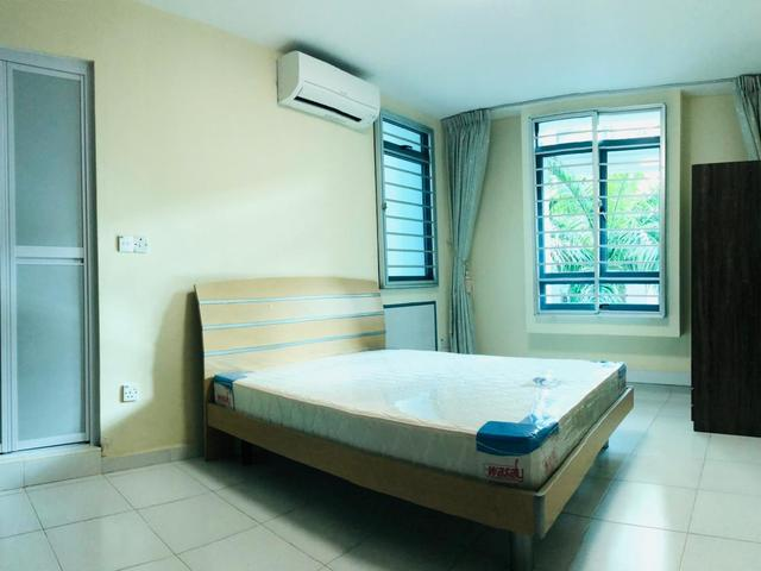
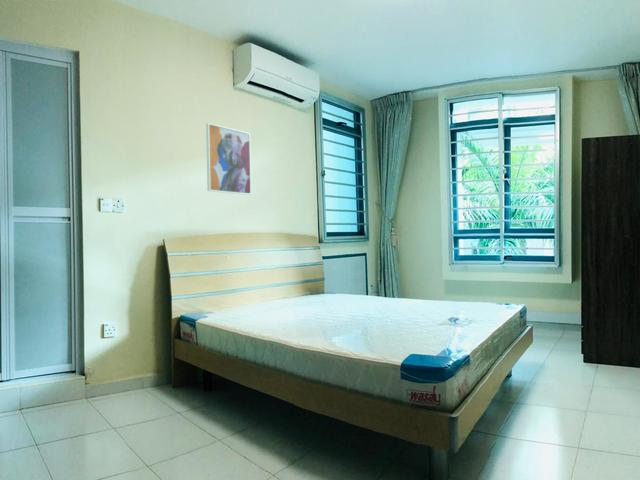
+ wall art (229, 160)
